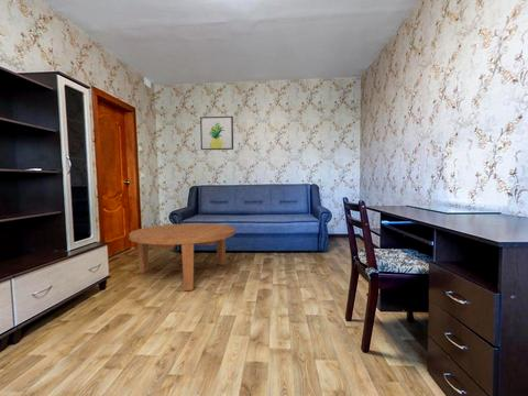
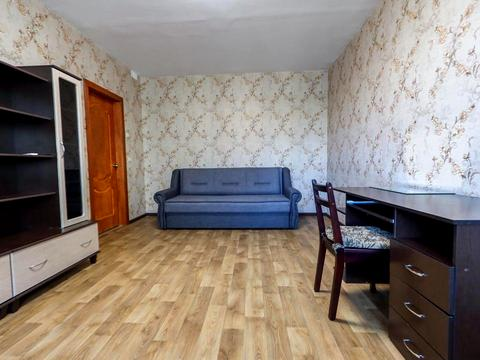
- wall art (217, 133)
- coffee table (185, 252)
